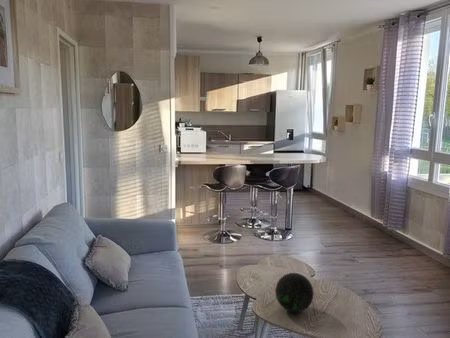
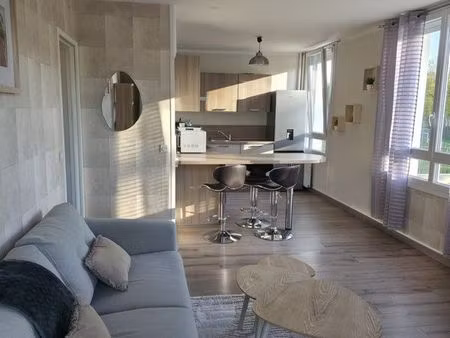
- decorative orb (294, 292)
